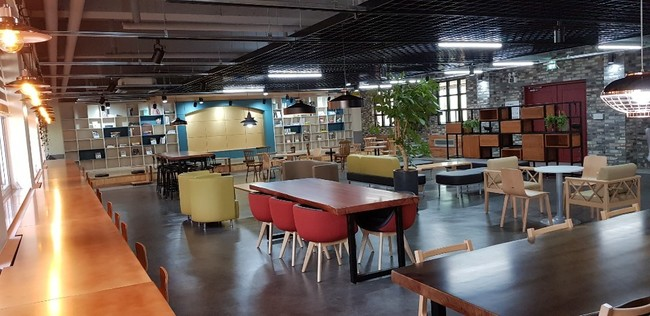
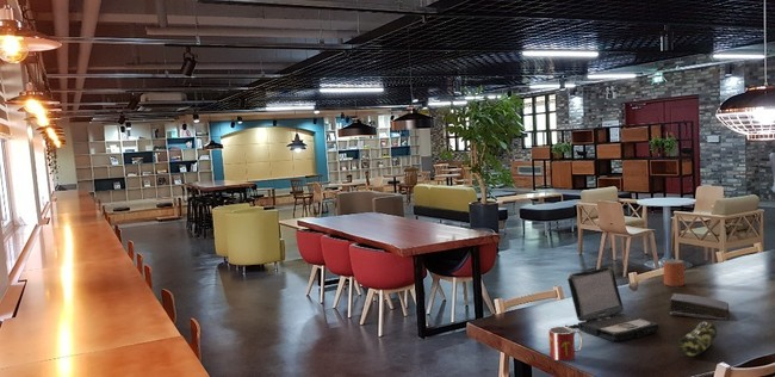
+ pencil case (698, 339)
+ beverage can (674, 272)
+ mug (566, 342)
+ book (699, 304)
+ laptop (609, 302)
